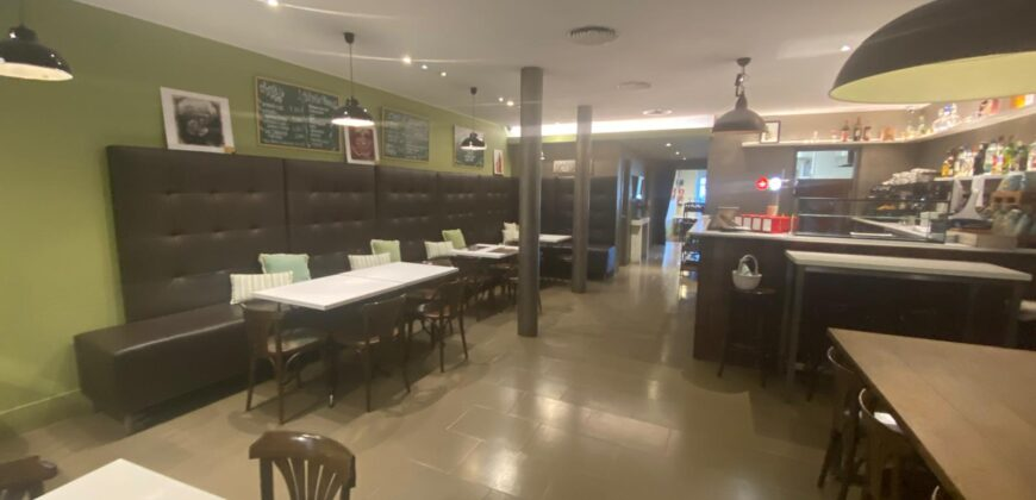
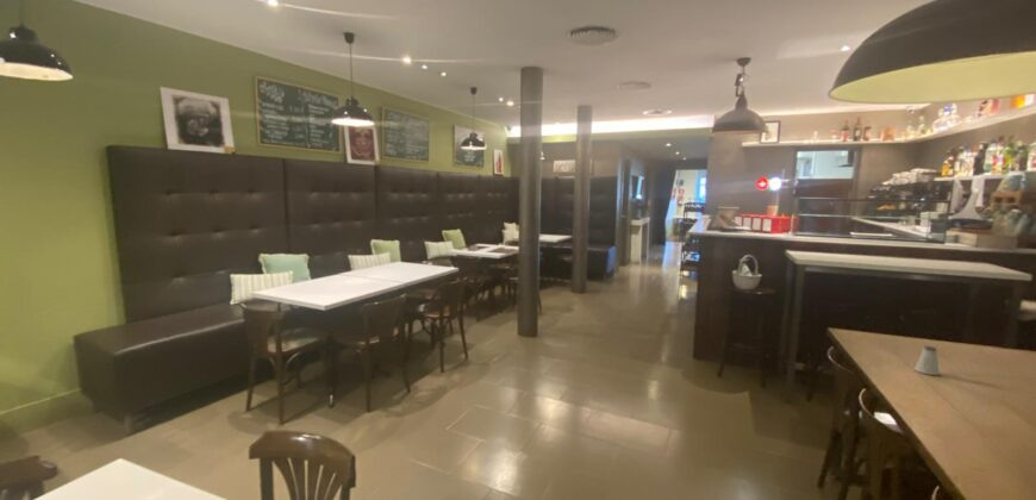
+ saltshaker (928, 360)
